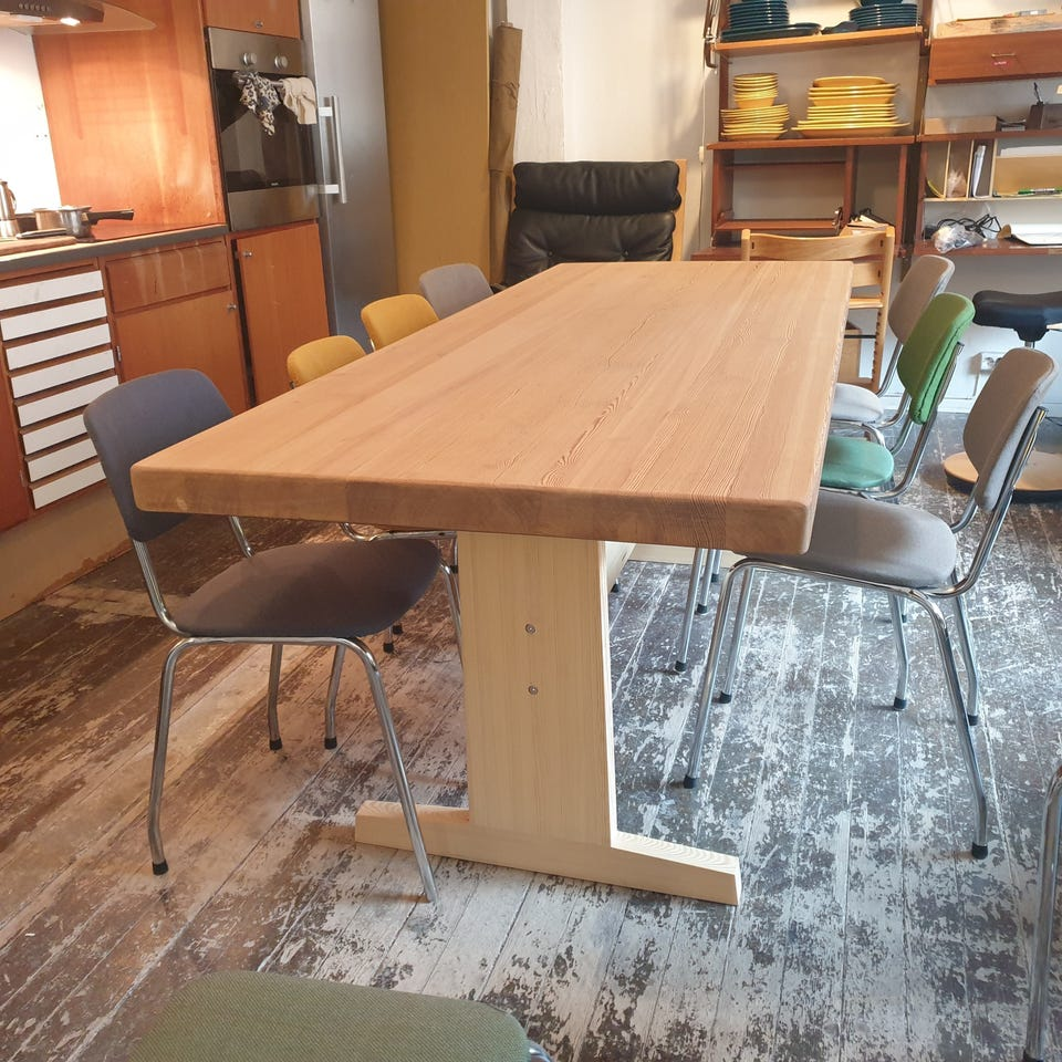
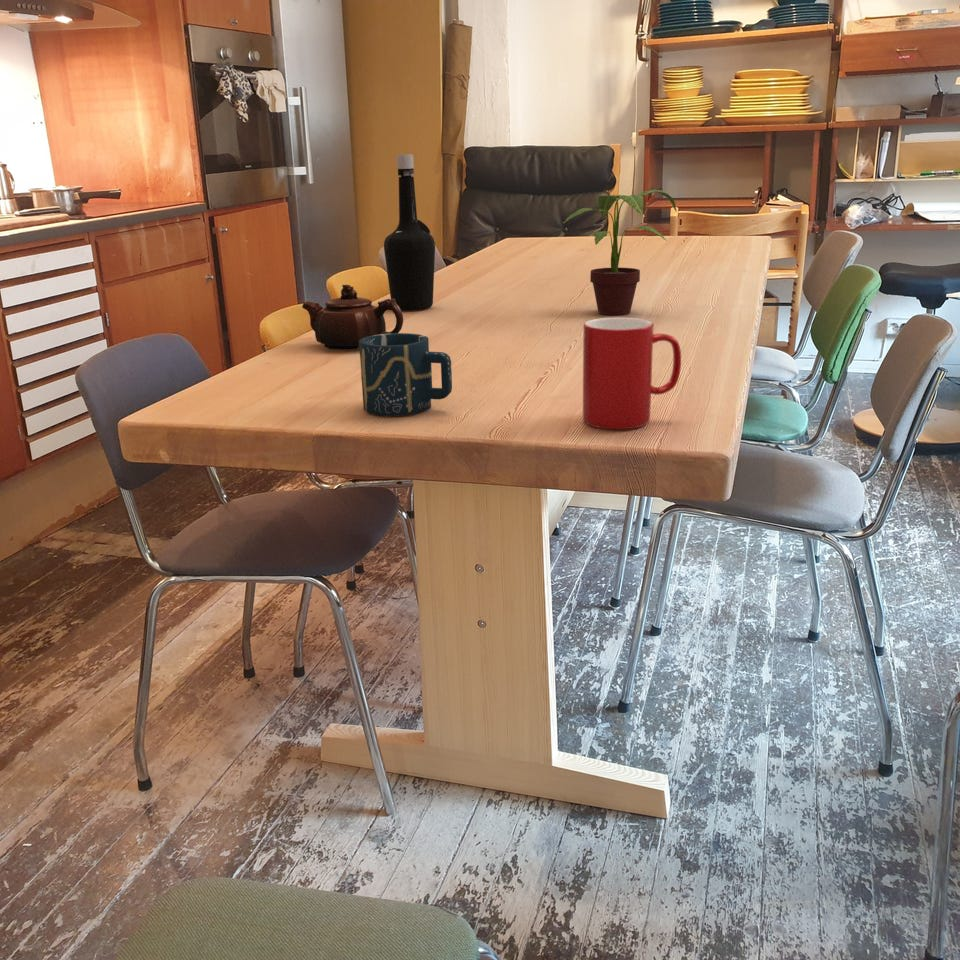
+ teapot (352, 315)
+ cup (631, 372)
+ cup (406, 374)
+ potted plant (619, 253)
+ bottle (408, 232)
